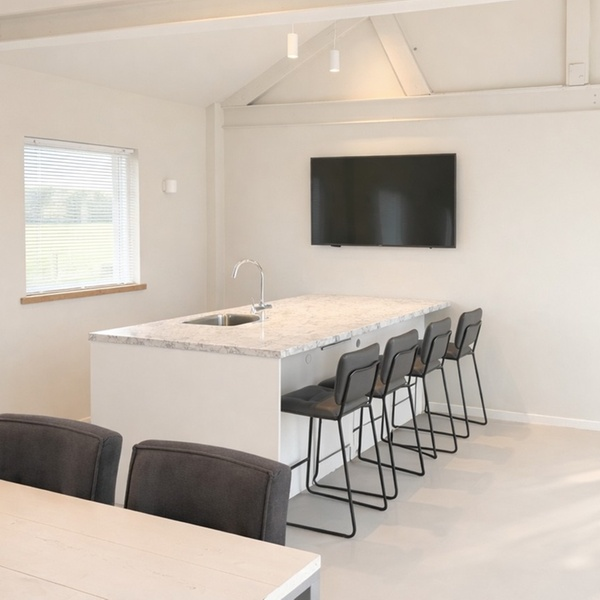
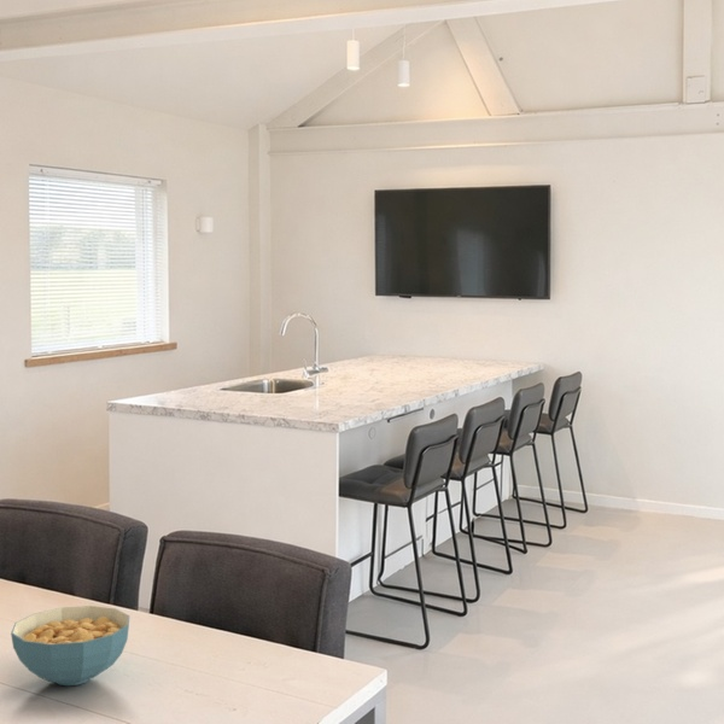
+ cereal bowl (72, 650)
